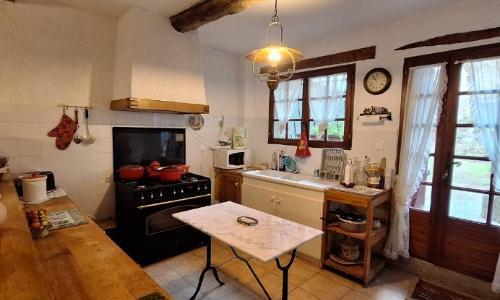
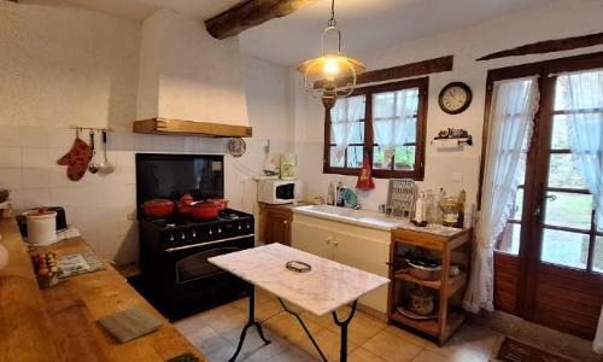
+ cutting board (130, 322)
